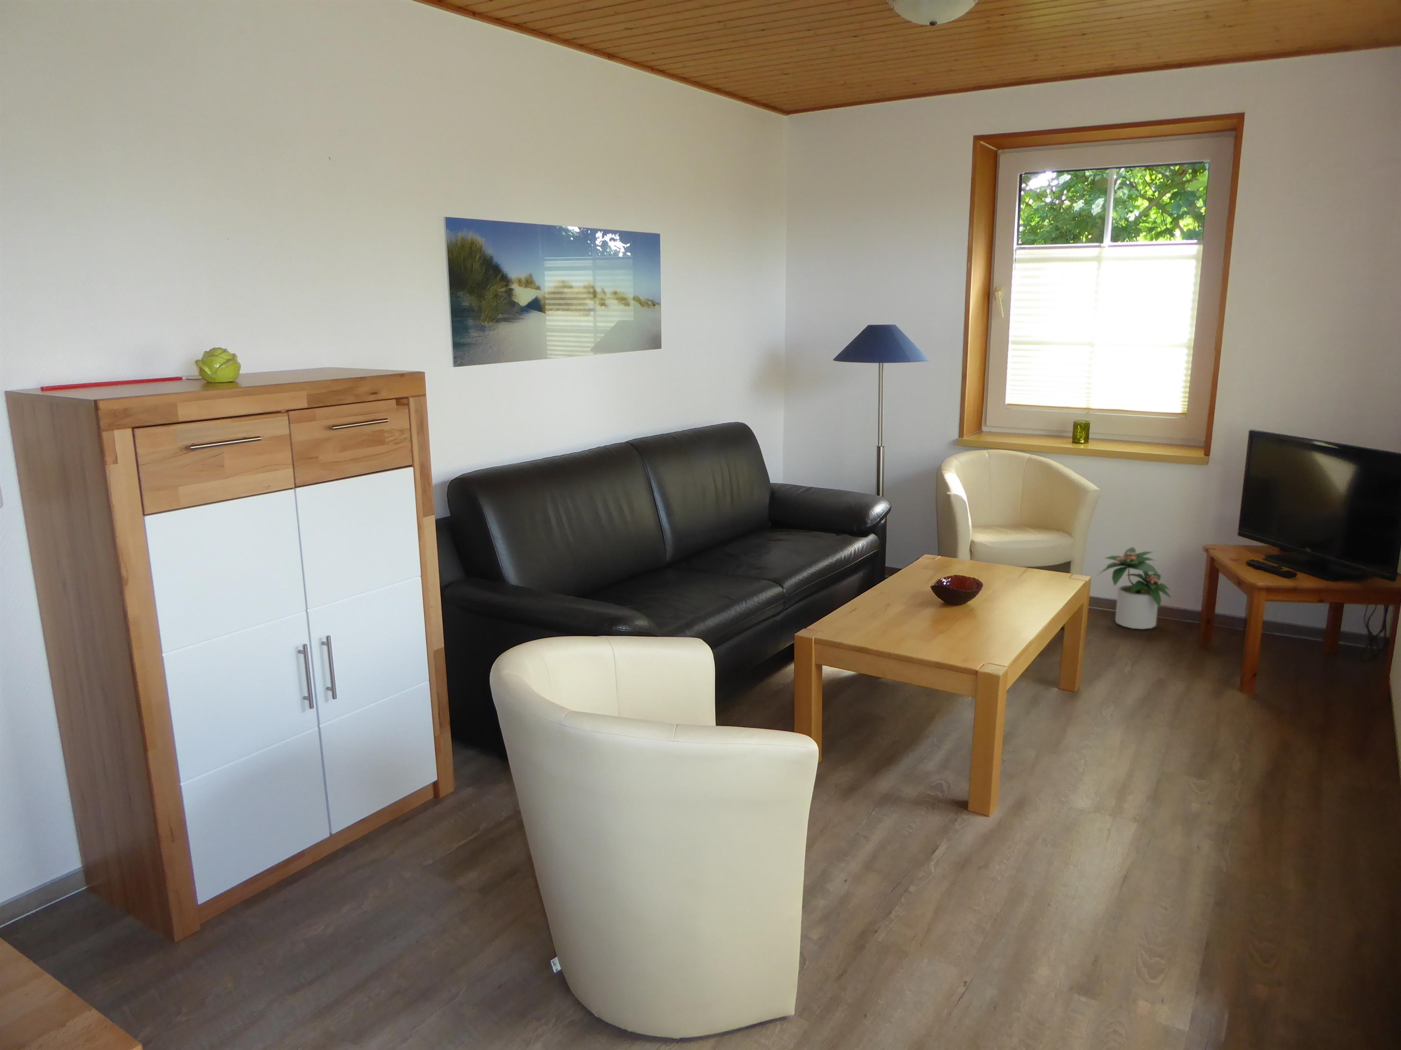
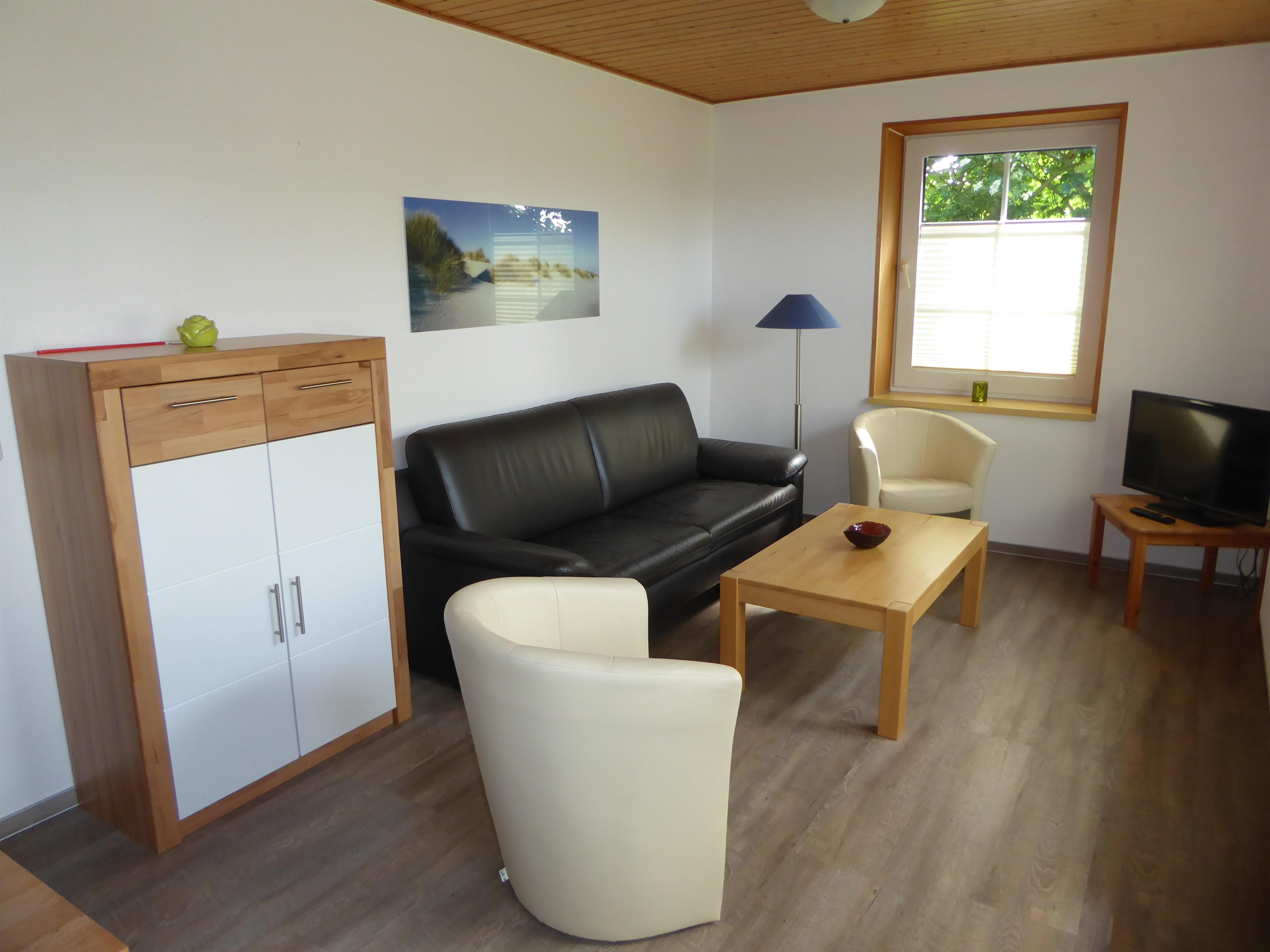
- potted plant (1133, 588)
